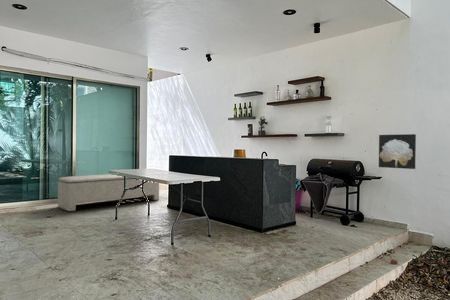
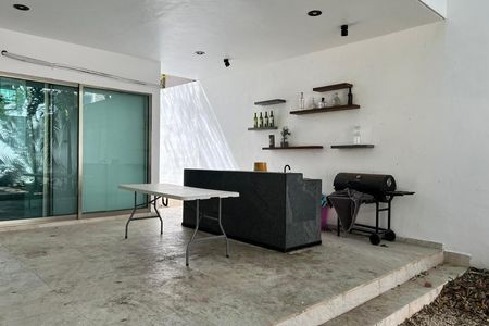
- wall art (396, 151)
- bench (111, 189)
